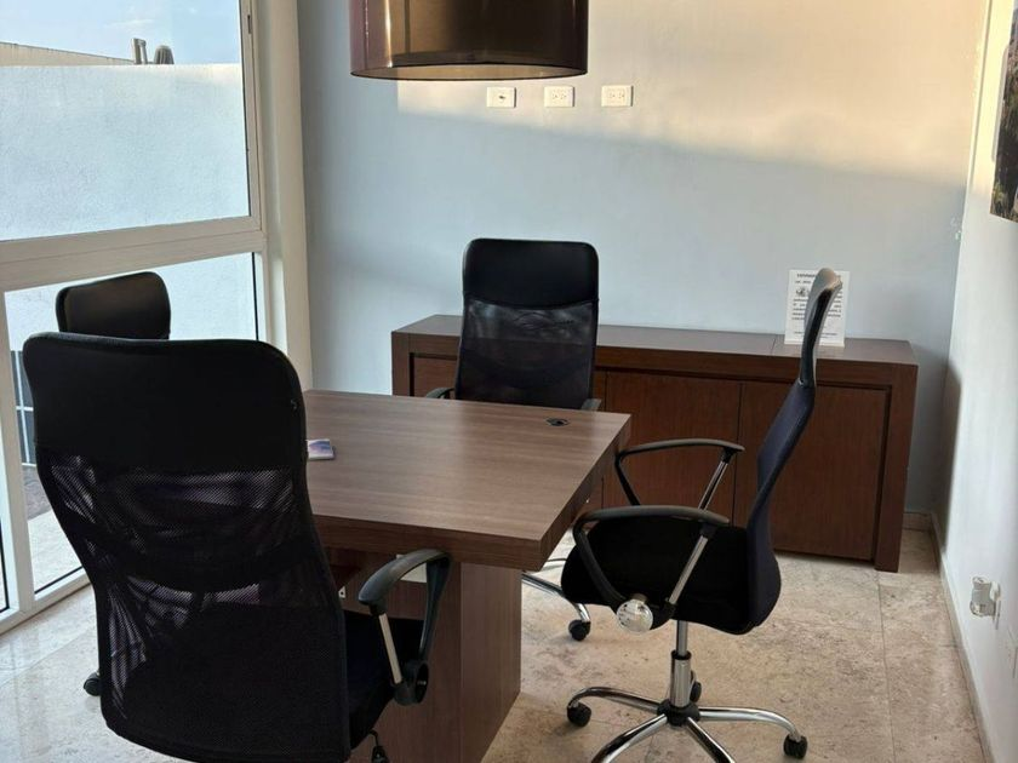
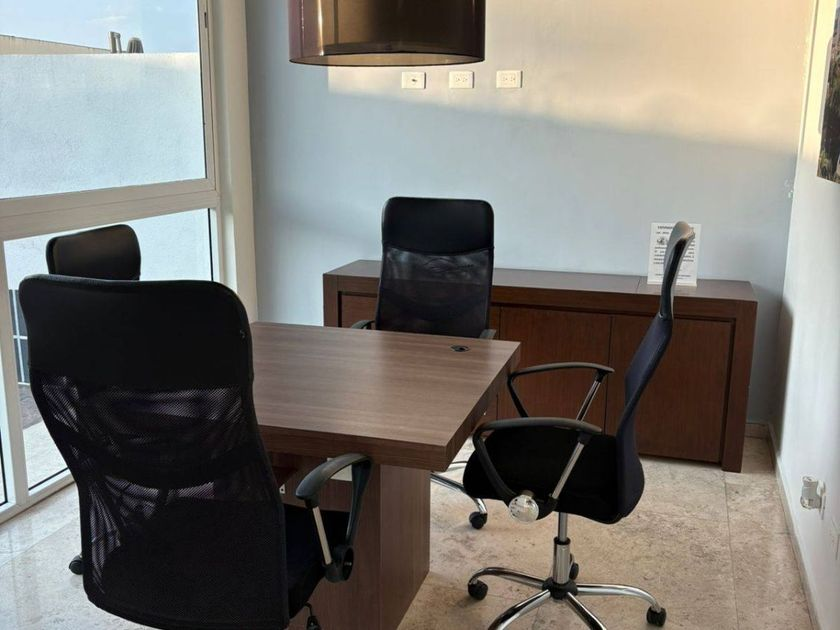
- smartphone (318, 449)
